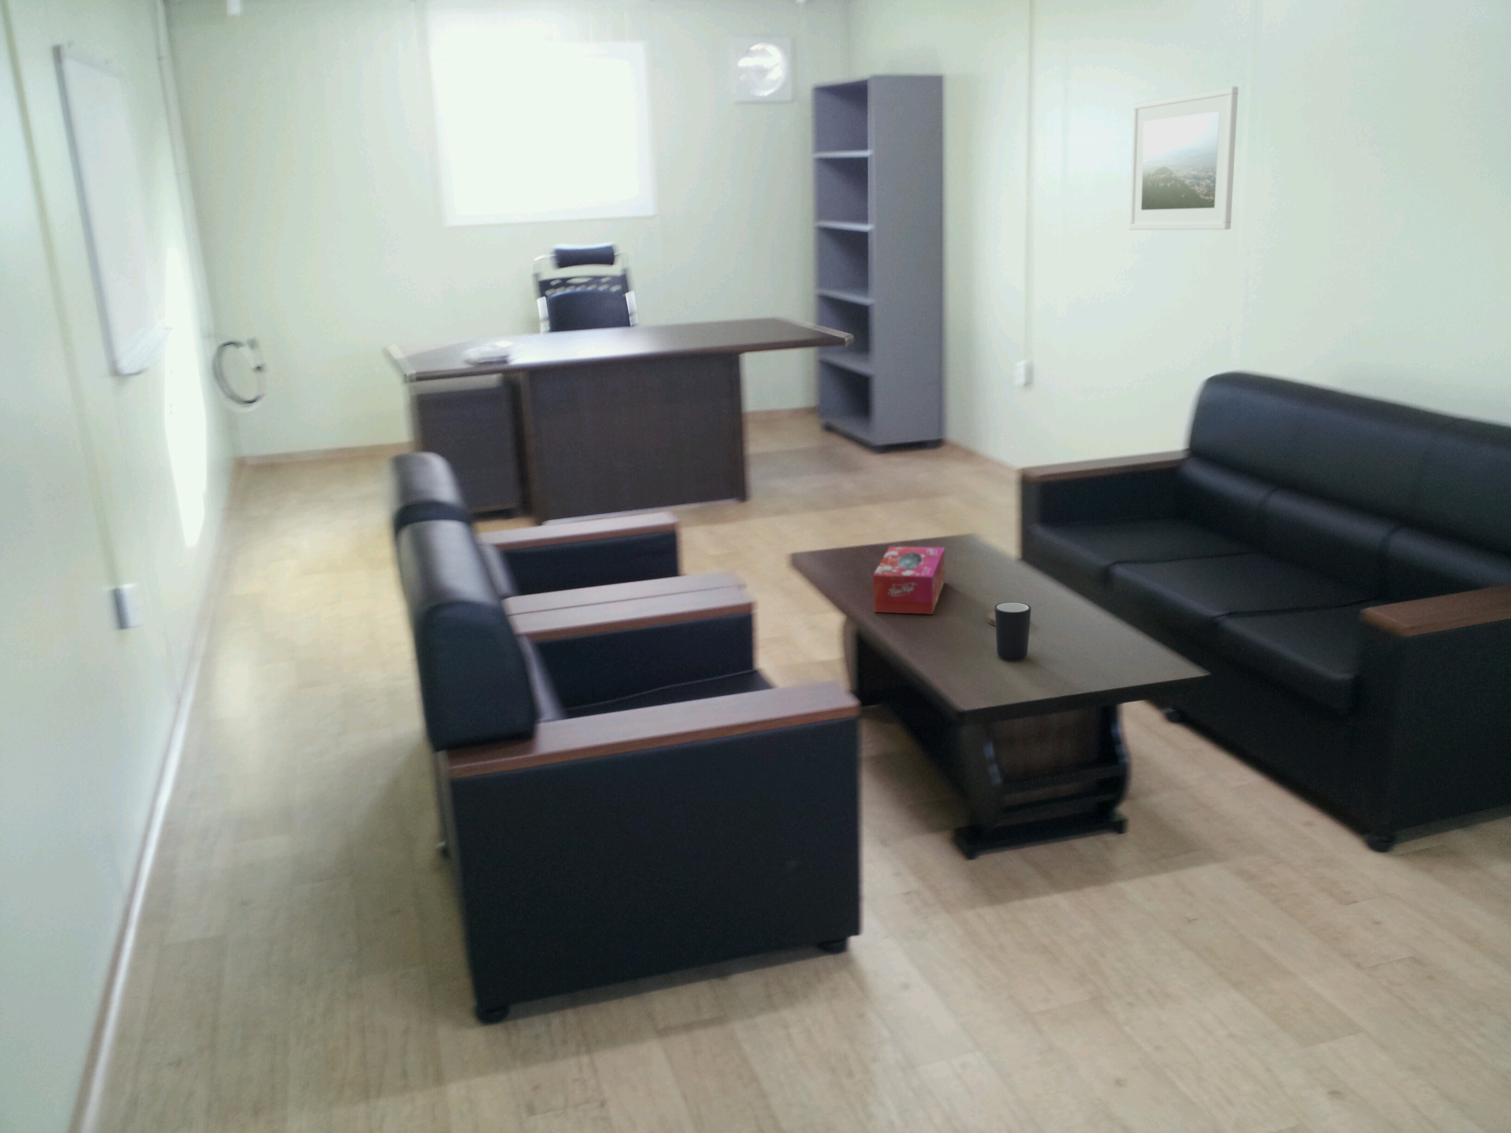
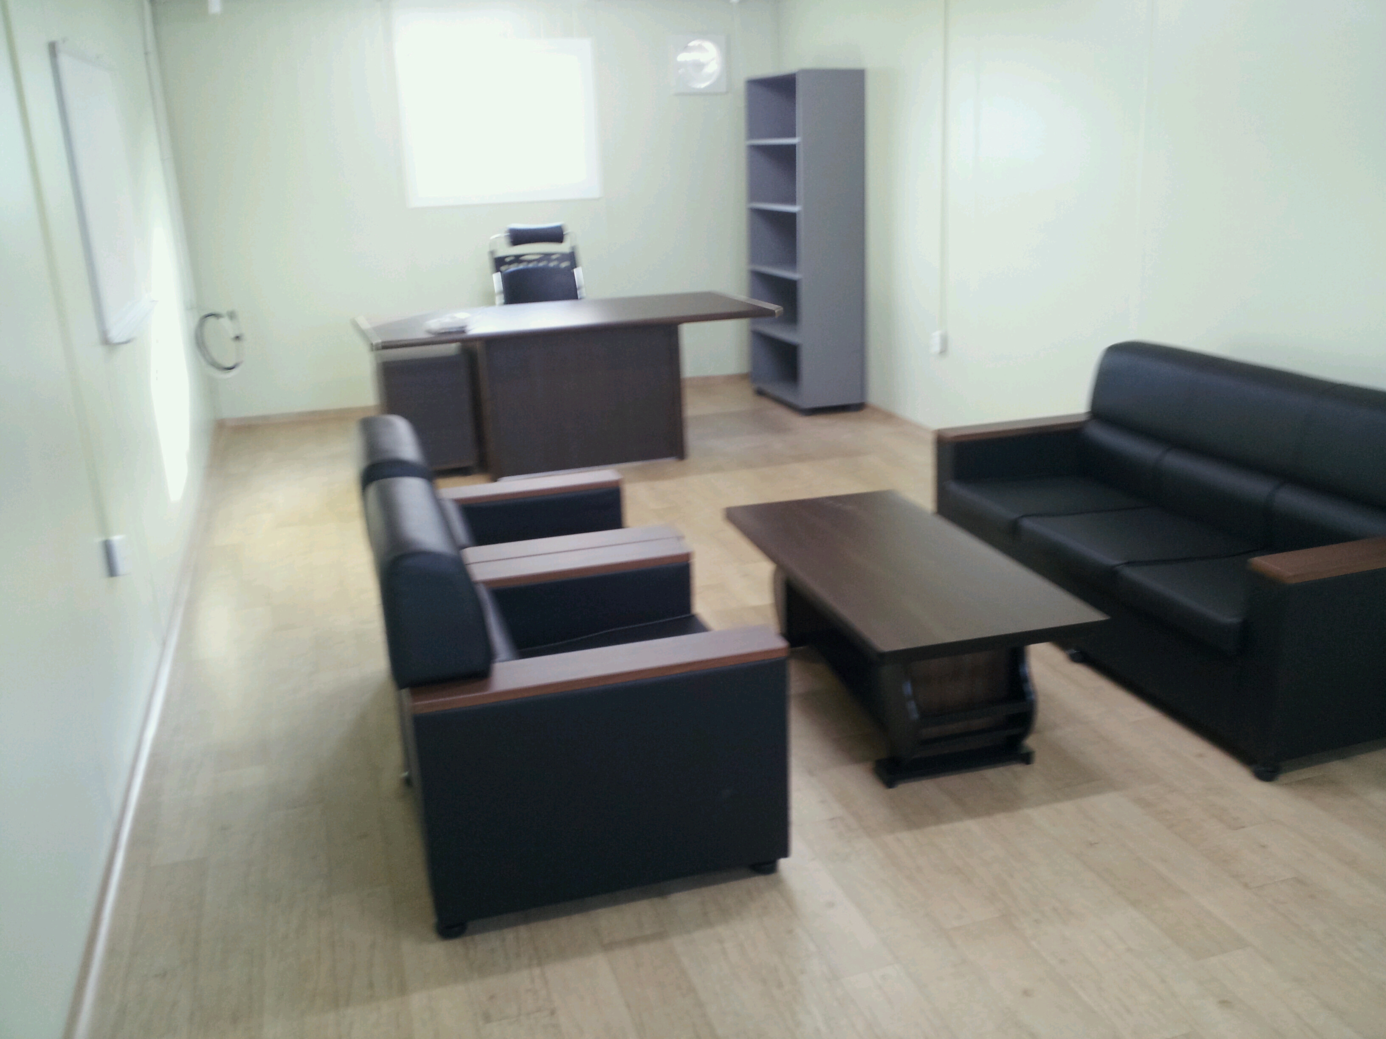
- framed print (1179, 163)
- coaster (995, 619)
- mug (1010, 630)
- tissue box (910, 578)
